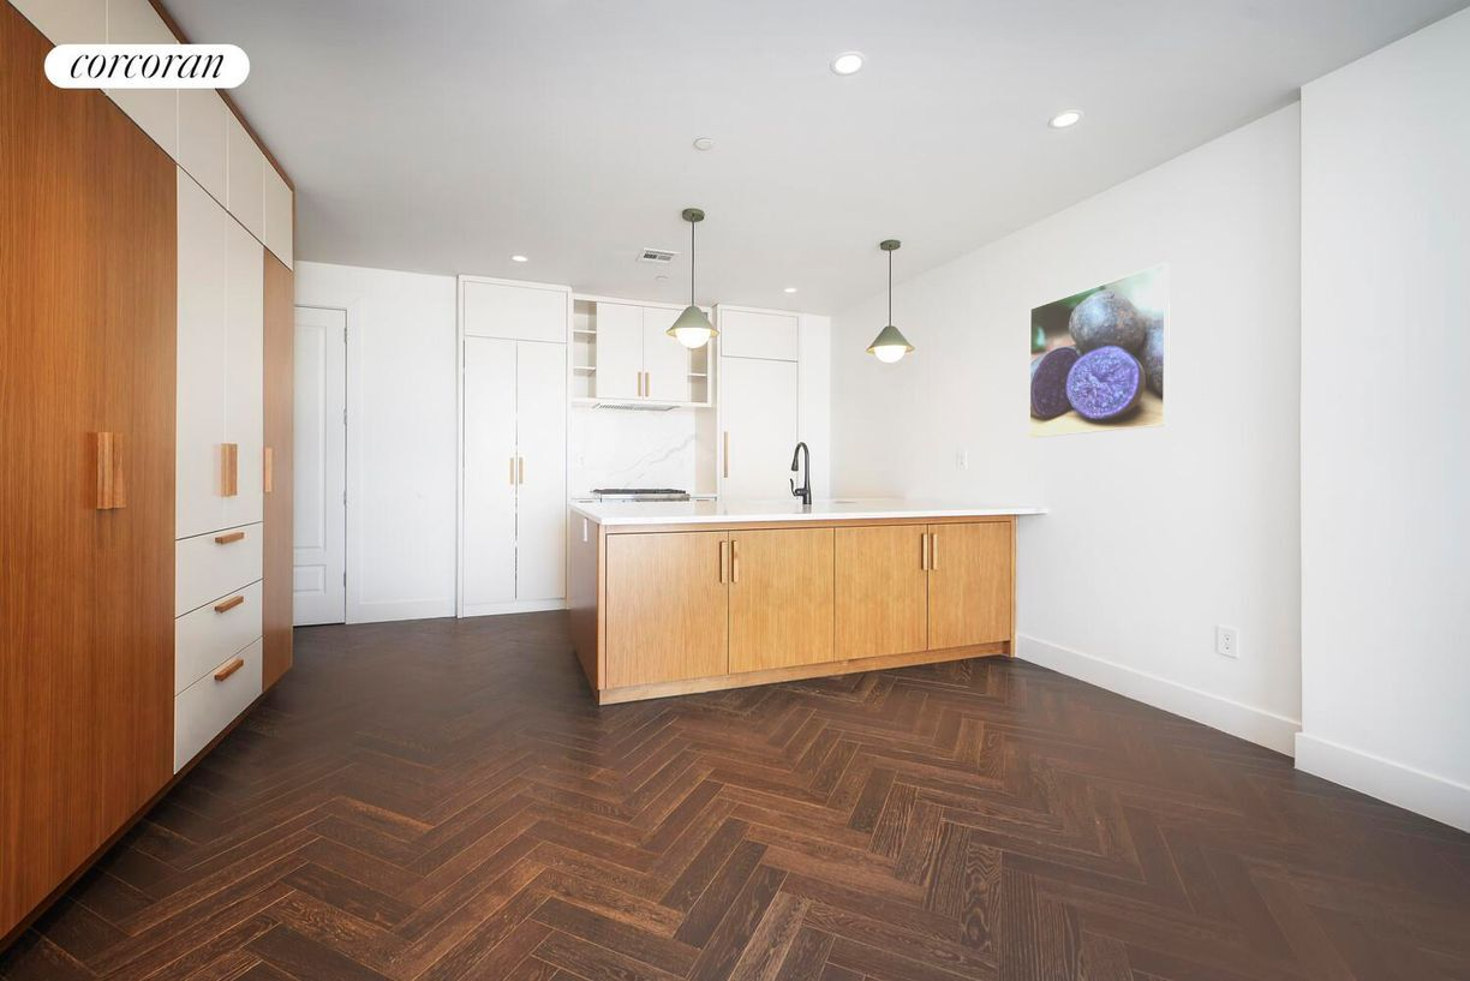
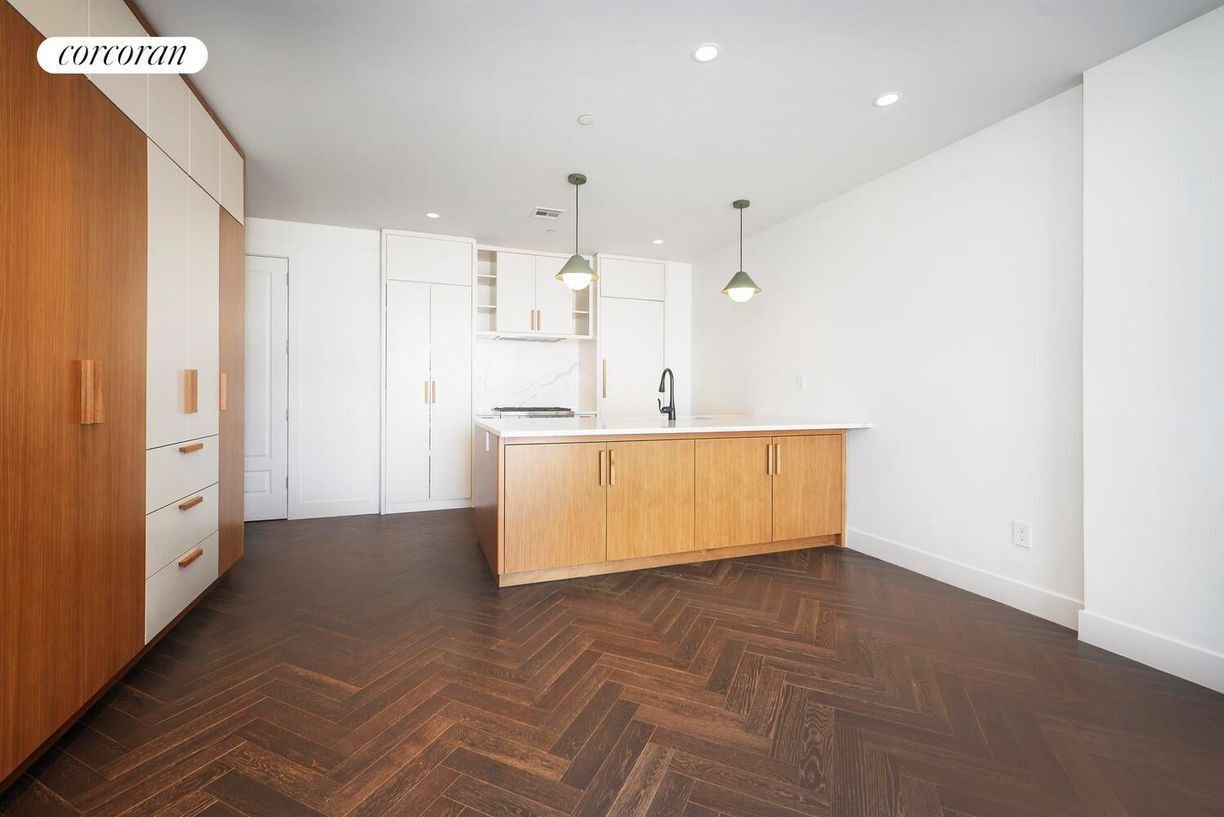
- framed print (1090, 360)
